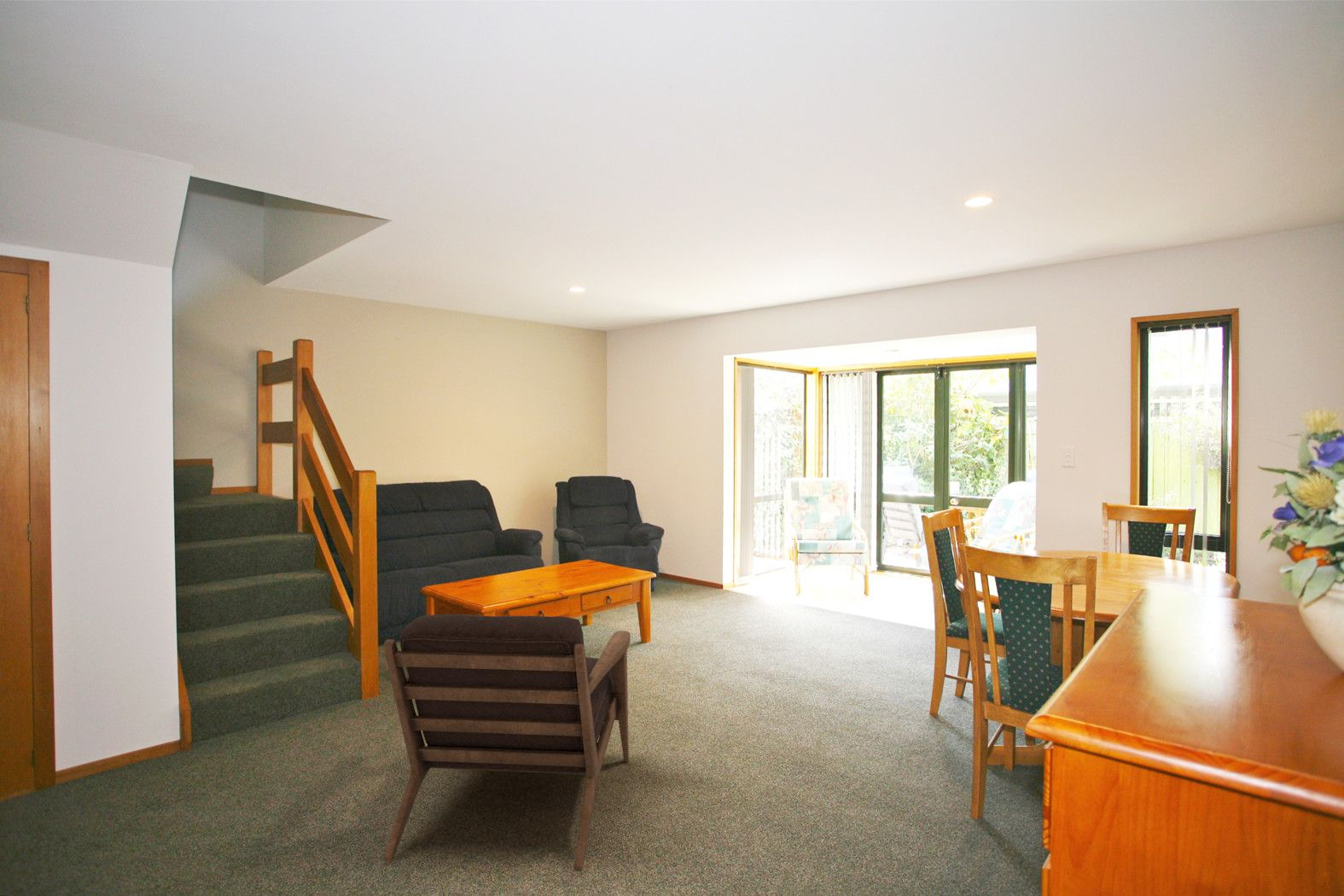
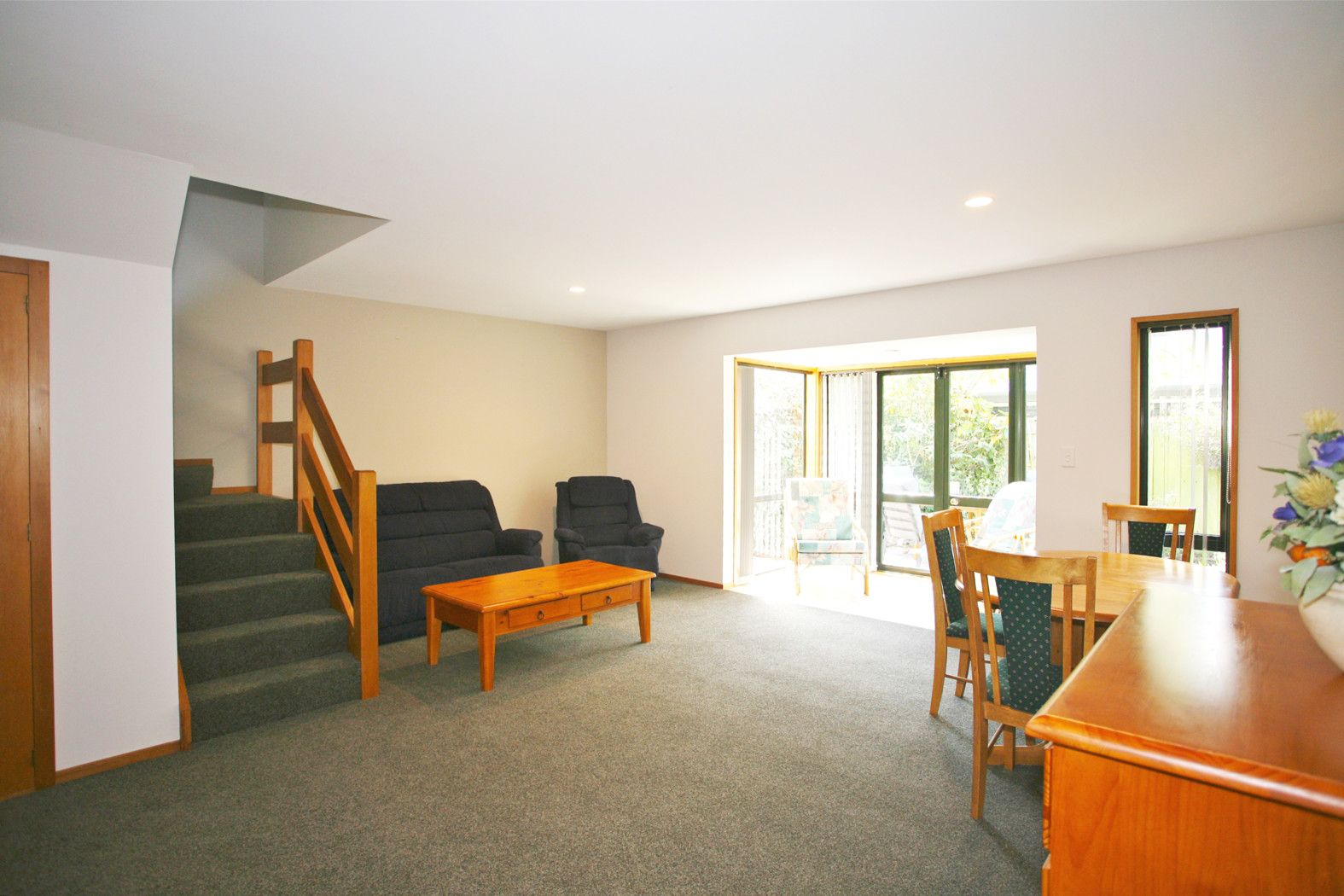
- armchair (521, 696)
